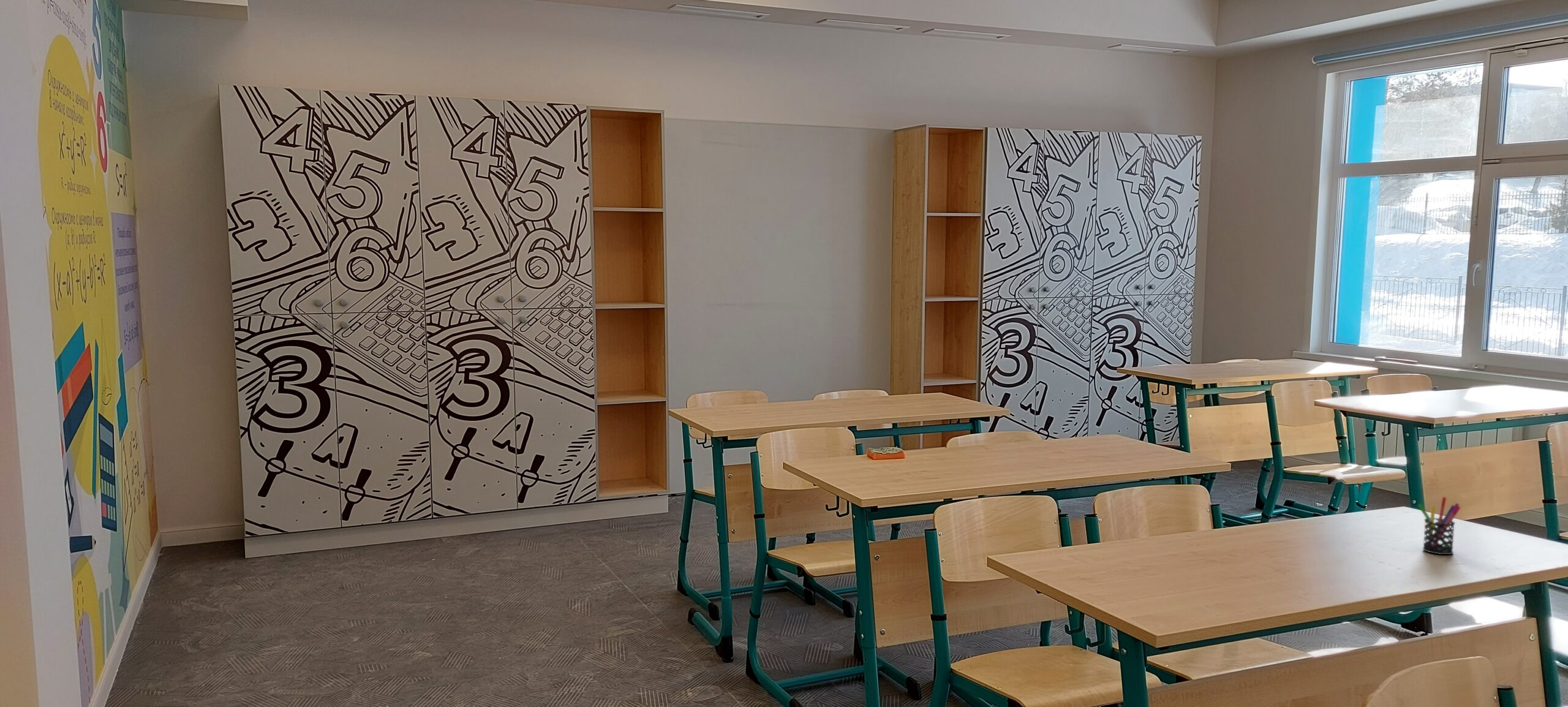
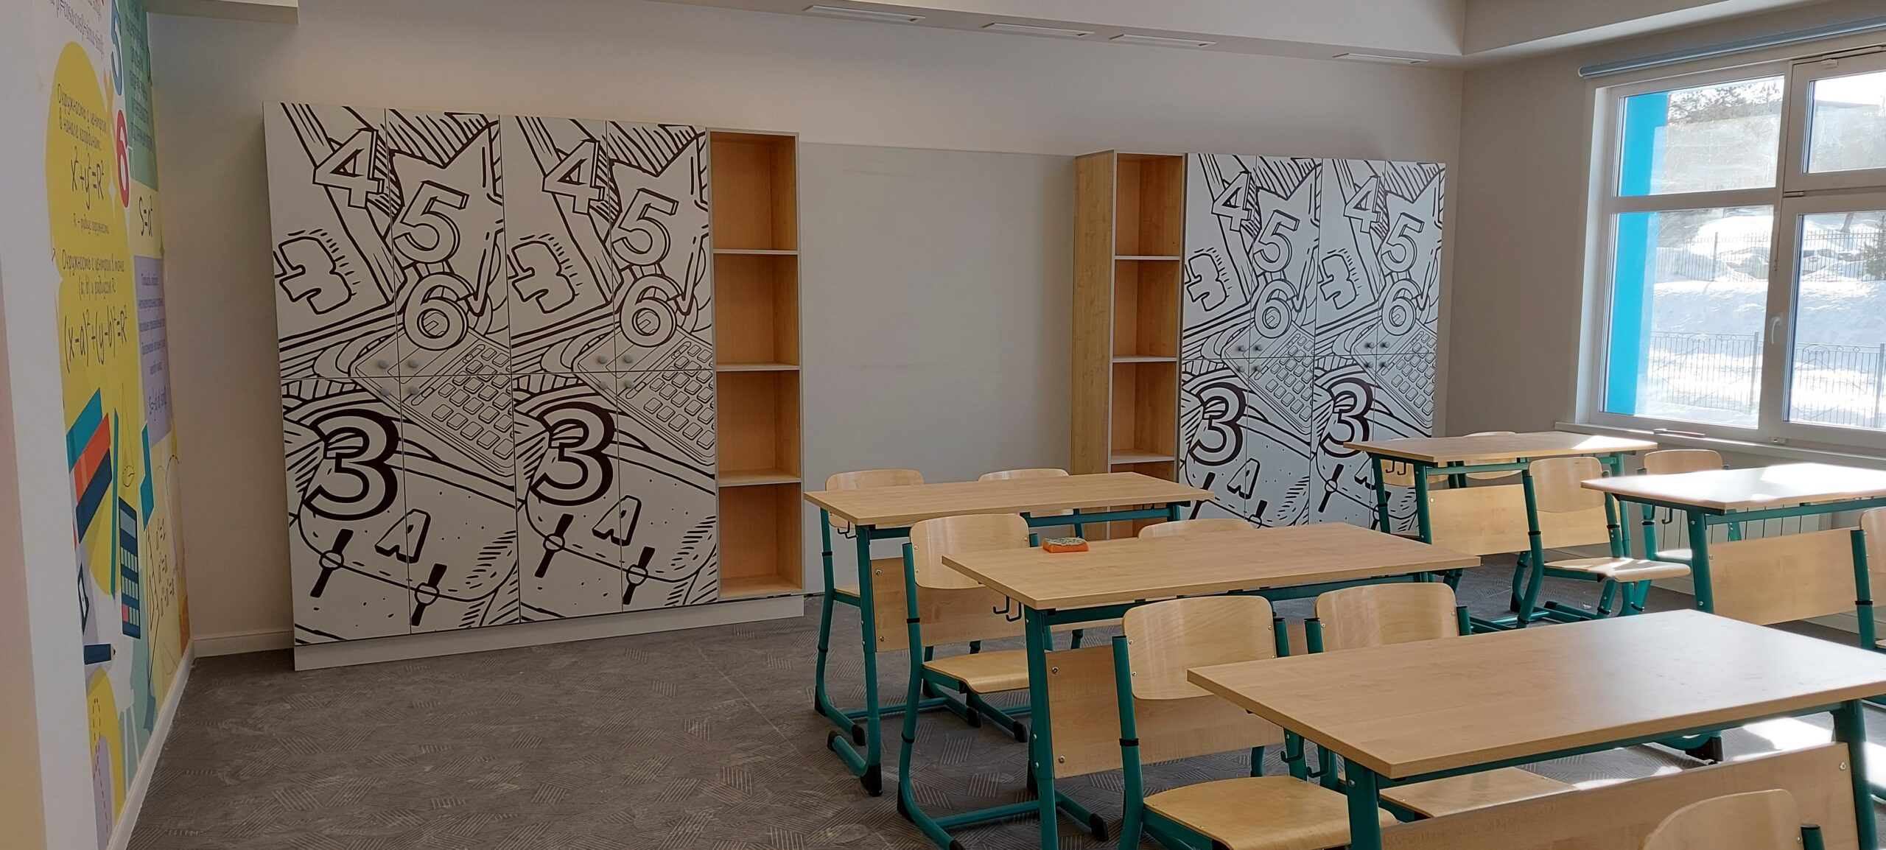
- pen holder (1436, 524)
